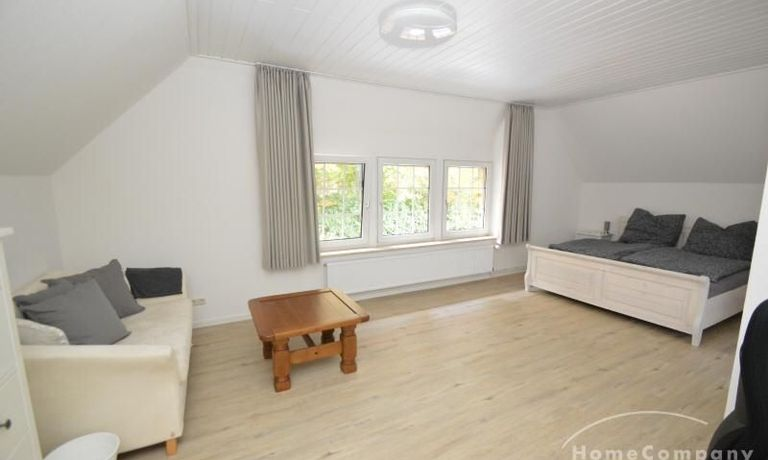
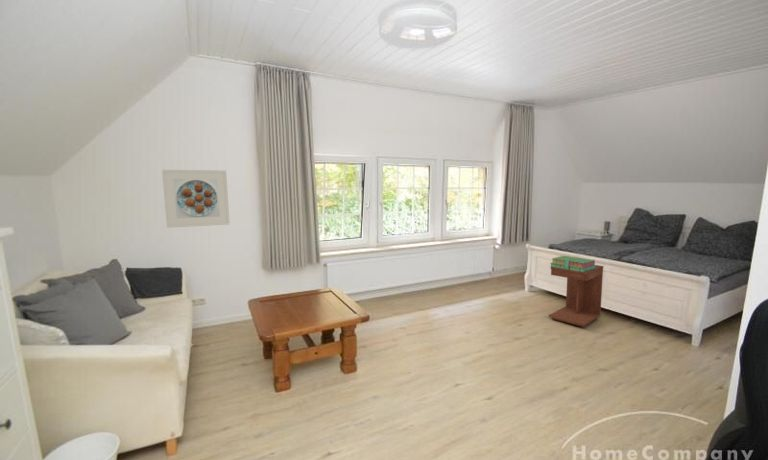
+ stack of books (572, 263)
+ side table (575, 293)
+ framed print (197, 198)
